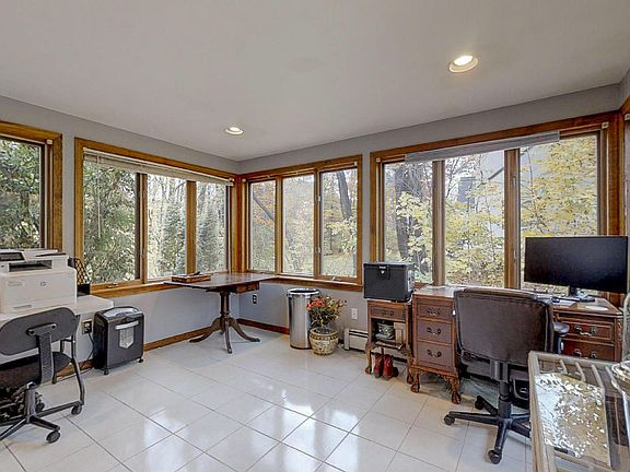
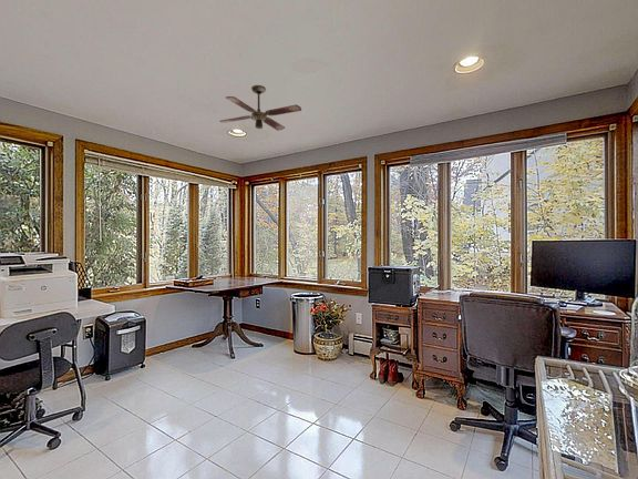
+ ceiling fan (258, 108)
